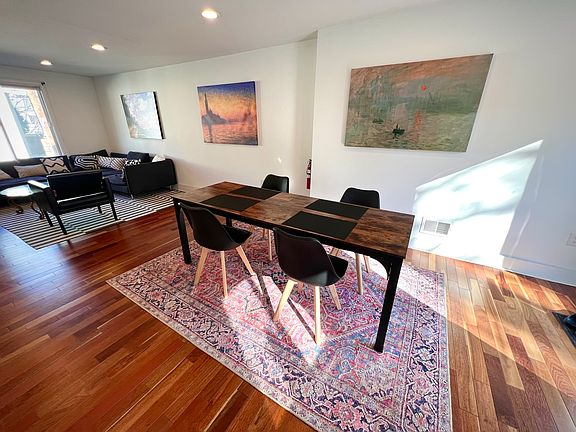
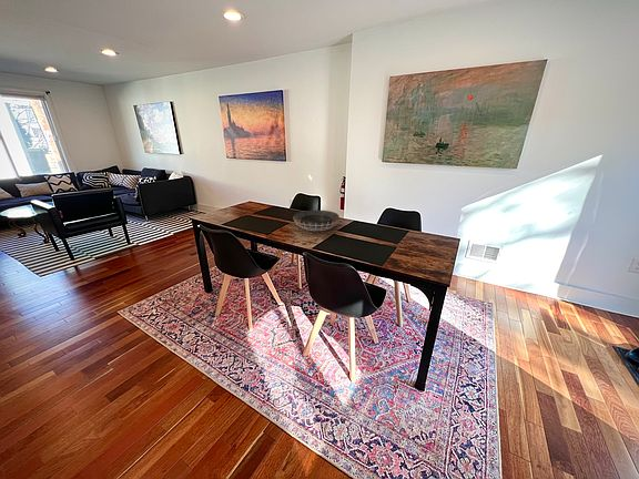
+ decorative bowl (316, 222)
